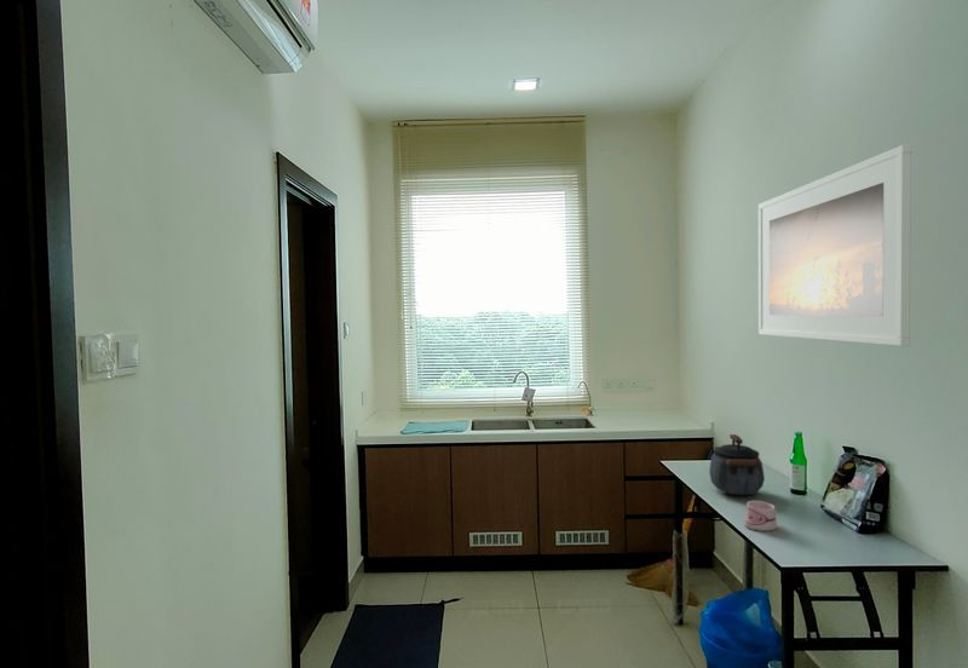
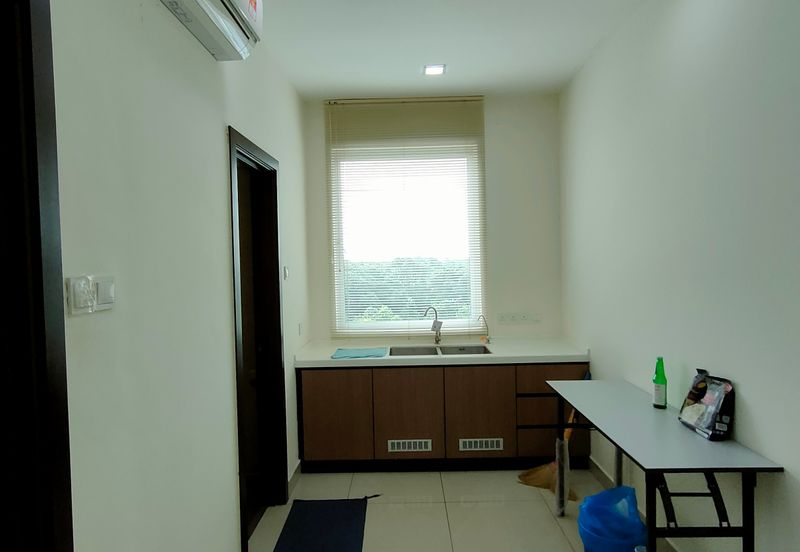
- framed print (818, 260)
- kettle (736, 463)
- mug (762, 514)
